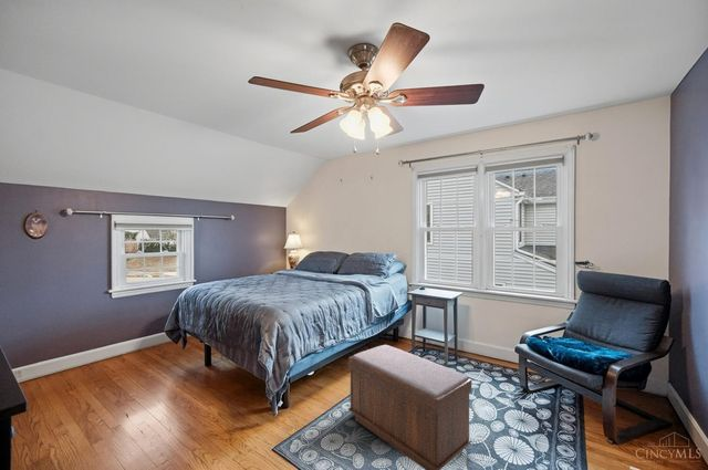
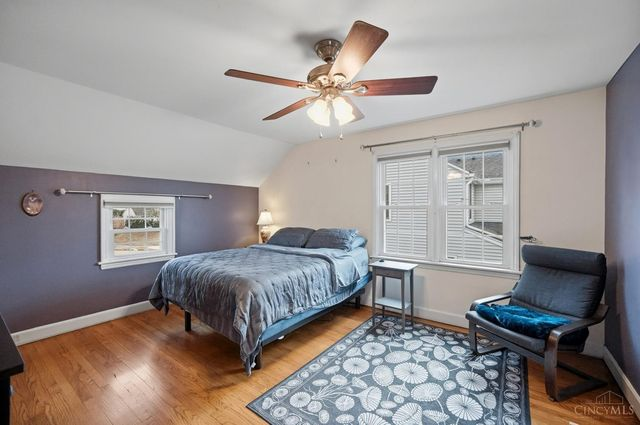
- bench (405, 397)
